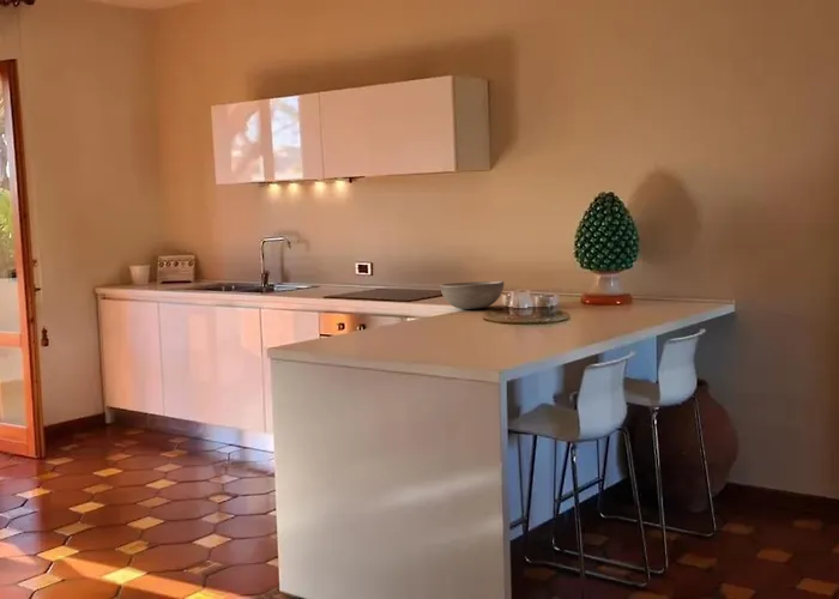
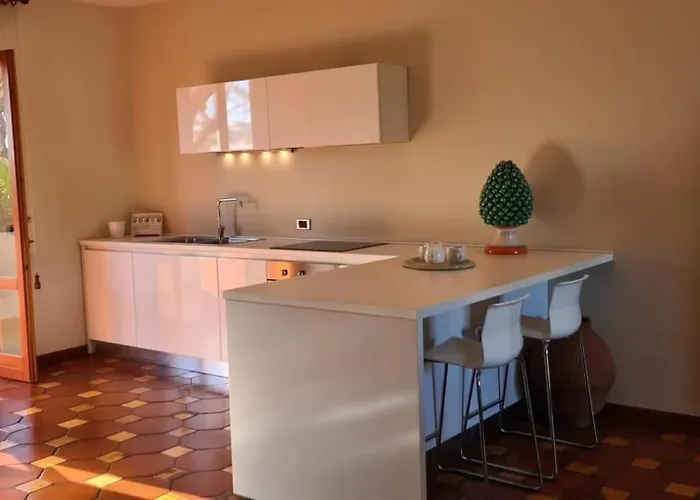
- bowl (472, 295)
